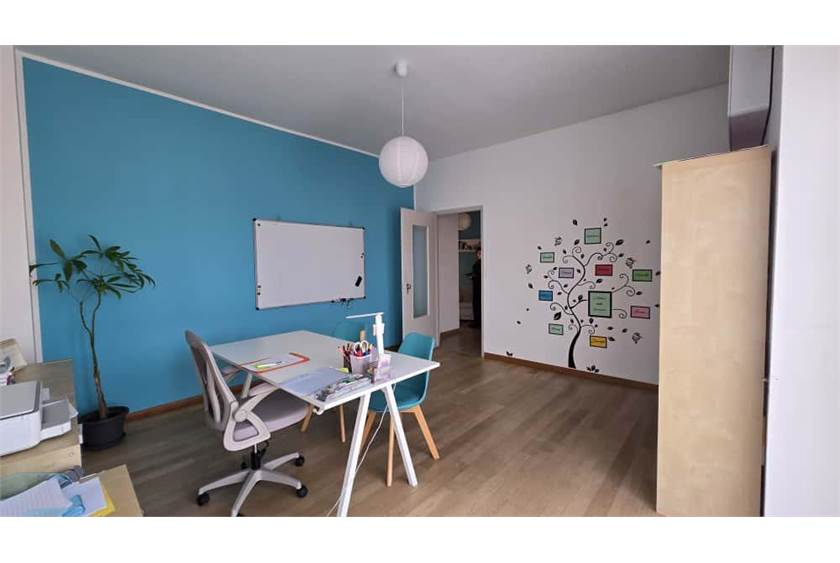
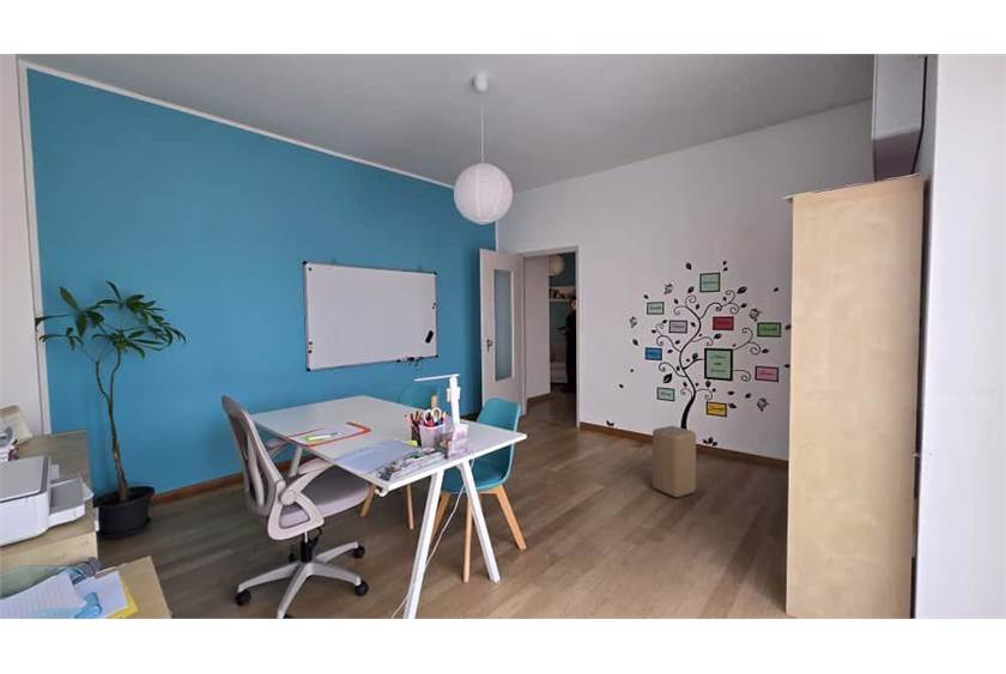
+ stool (673, 460)
